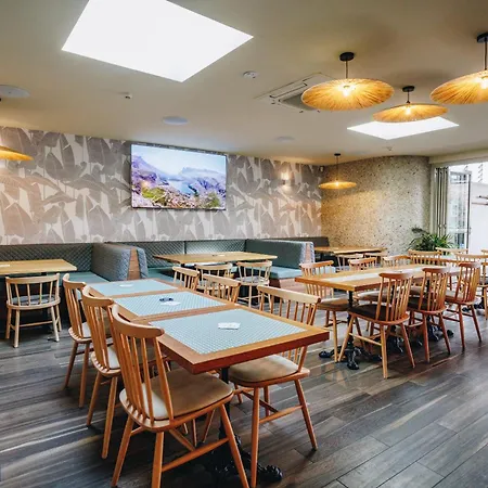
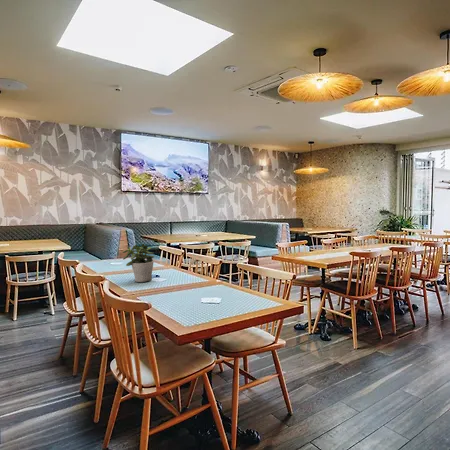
+ potted plant (138, 261)
